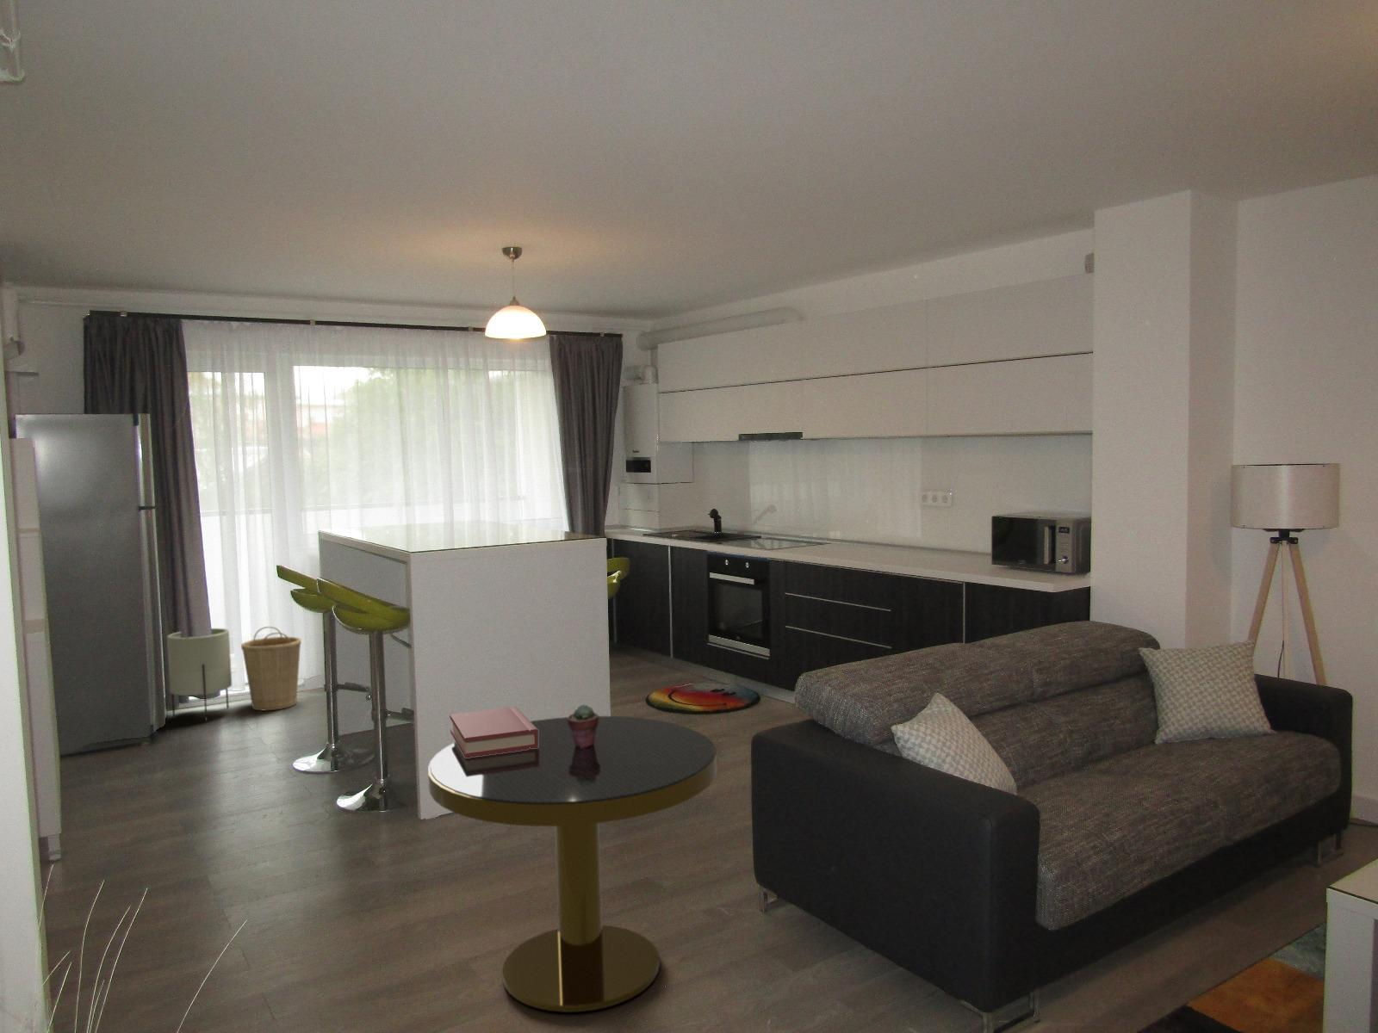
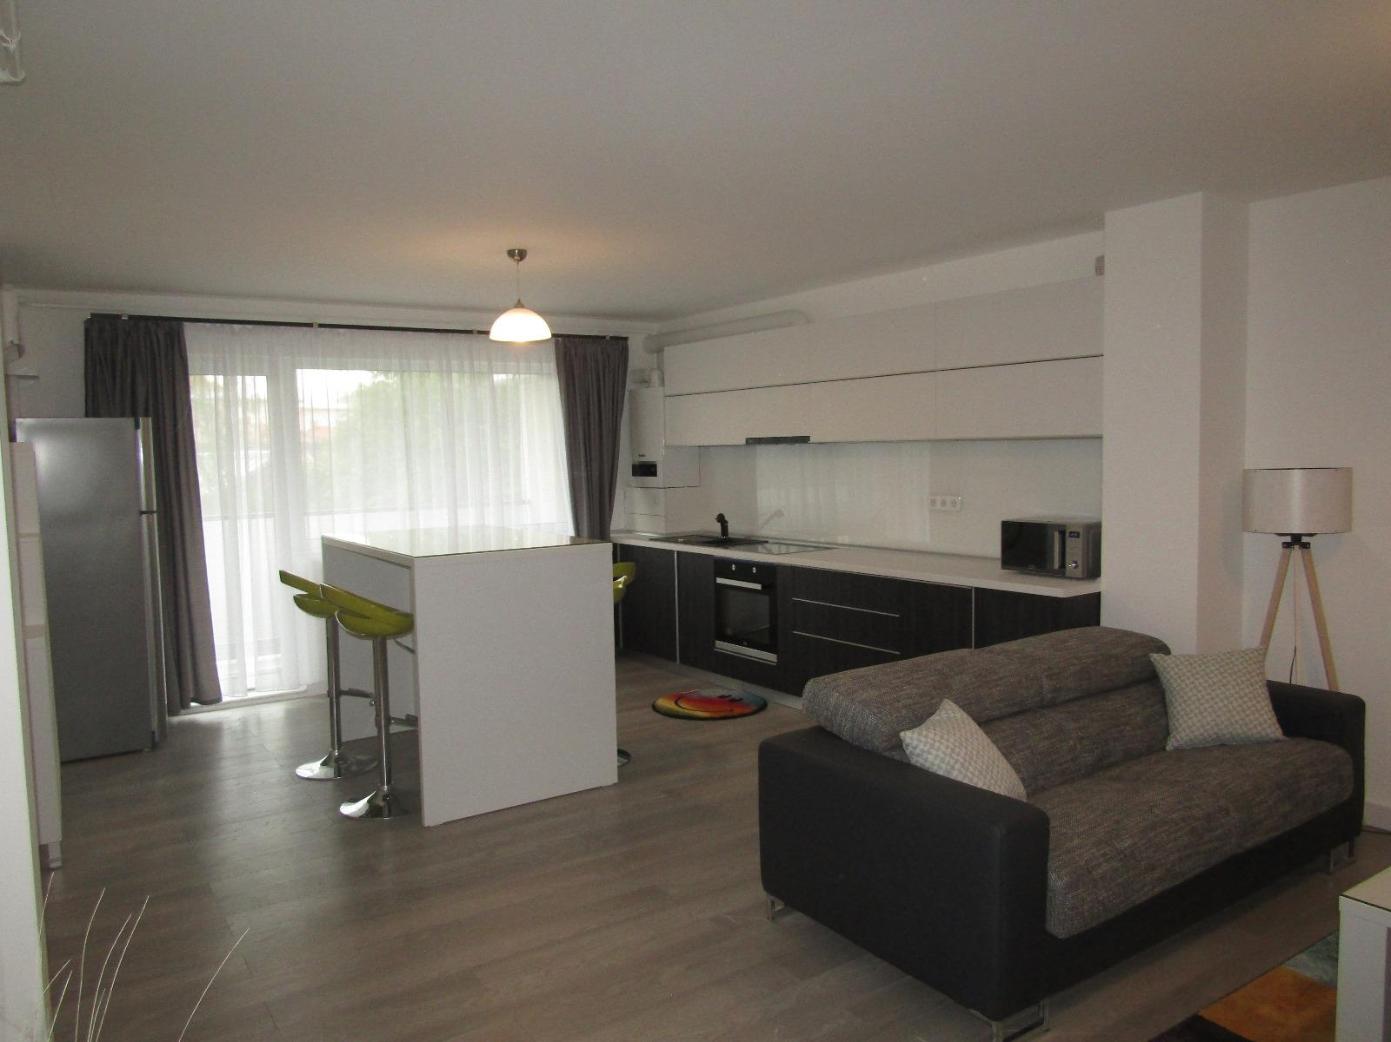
- planter (201, 674)
- potted succulent (583, 723)
- side table (578, 863)
- hardback book (493, 730)
- basket (272, 667)
